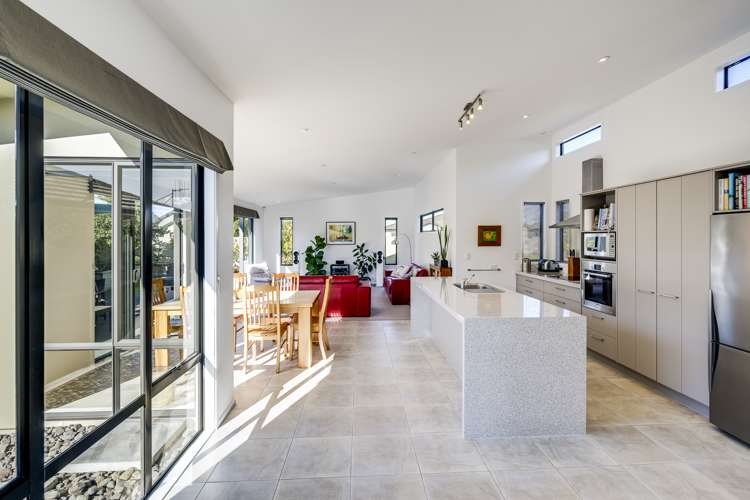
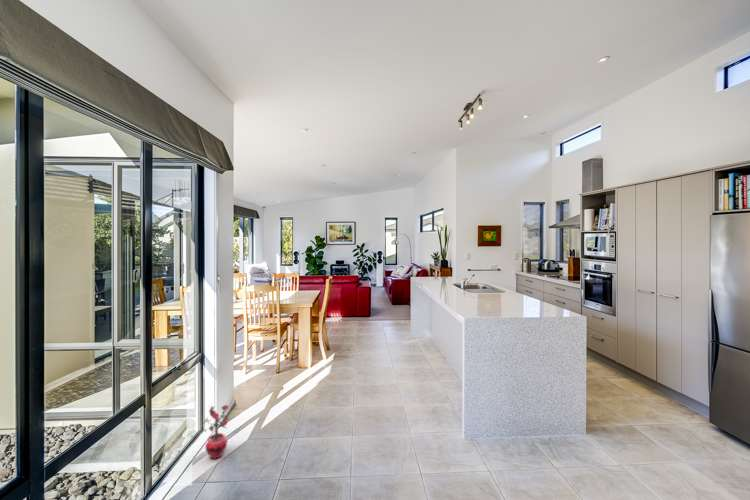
+ potted plant (215, 430)
